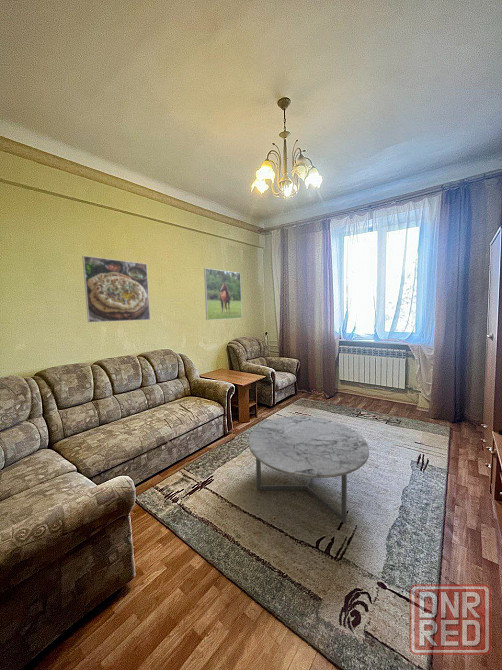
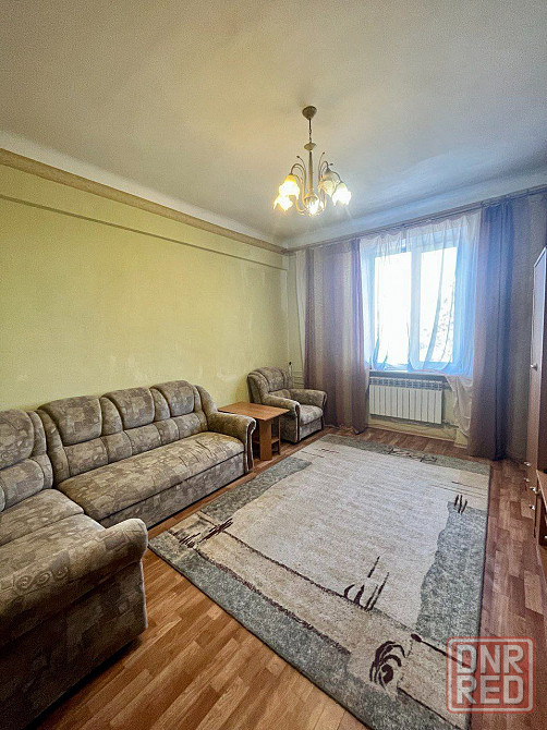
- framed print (224, 295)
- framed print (119, 291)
- coffee table (306, 464)
